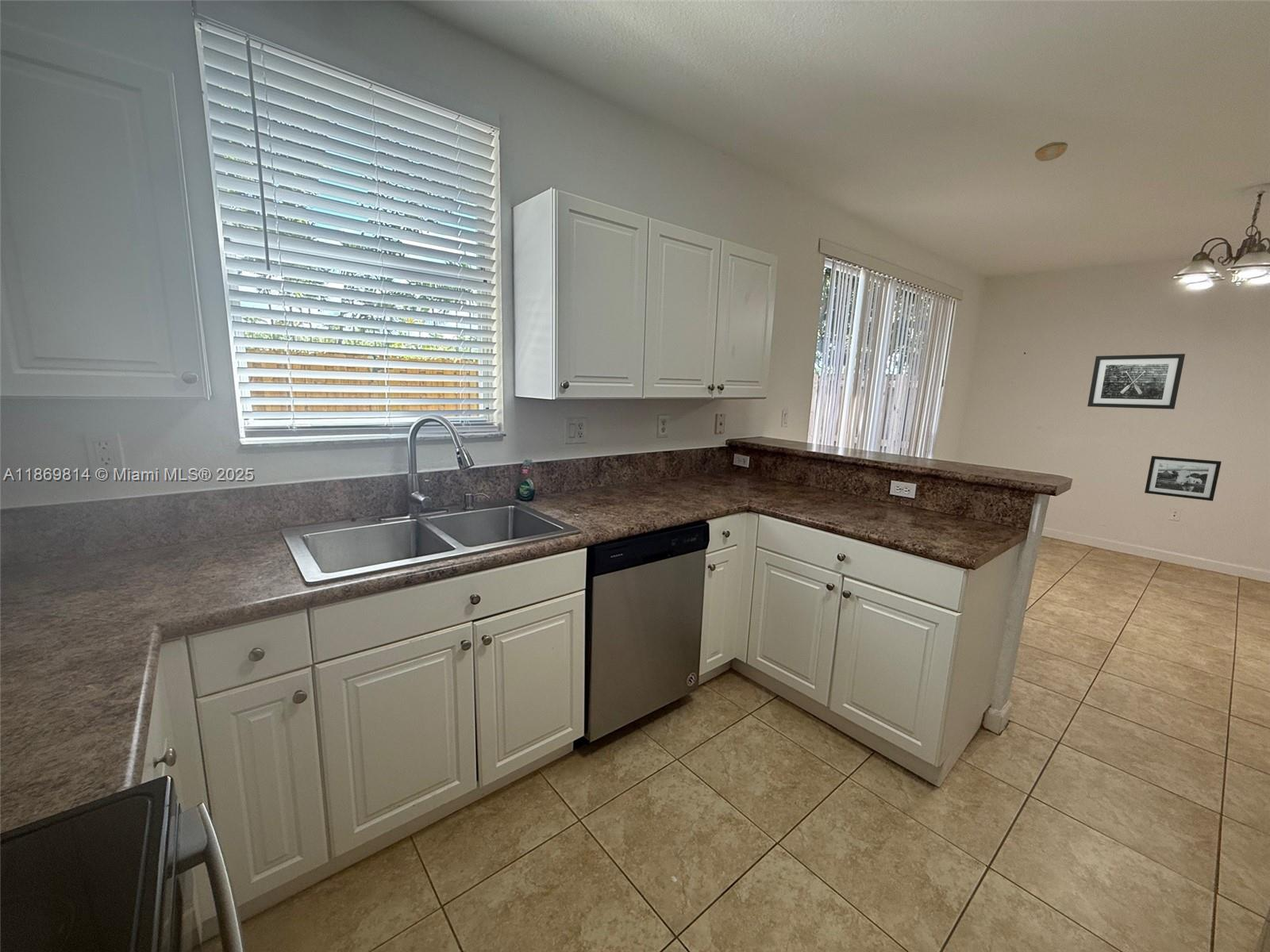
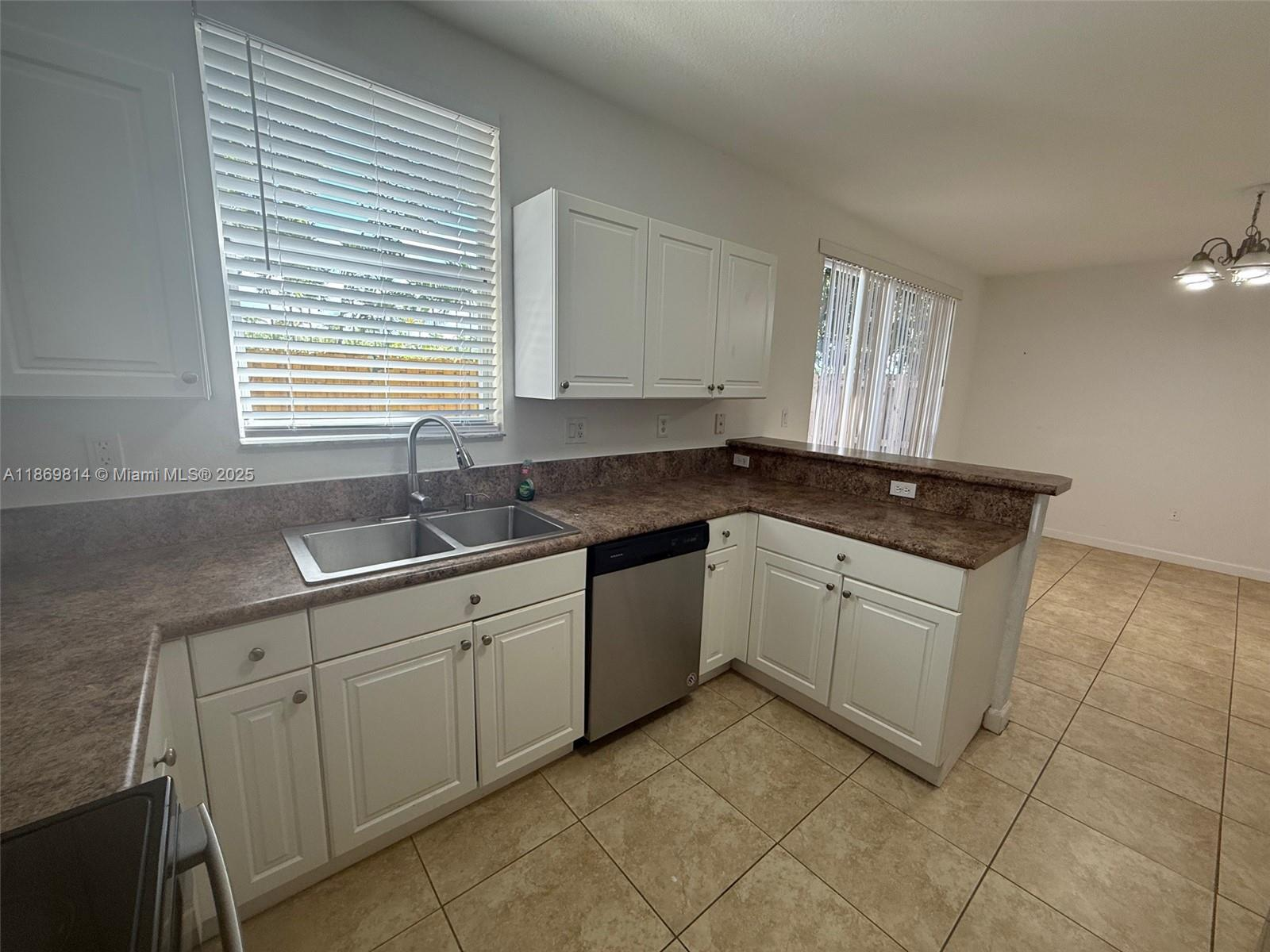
- picture frame (1181, 478)
- smoke detector (1050, 152)
- wall art (1133, 382)
